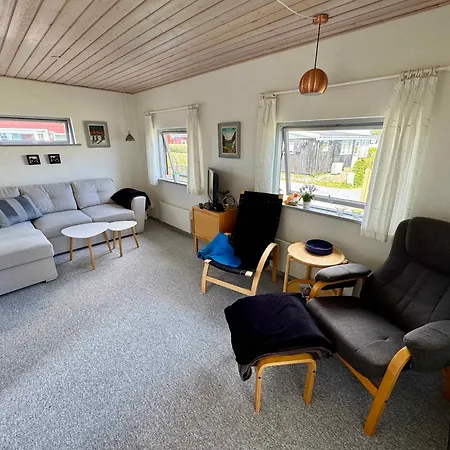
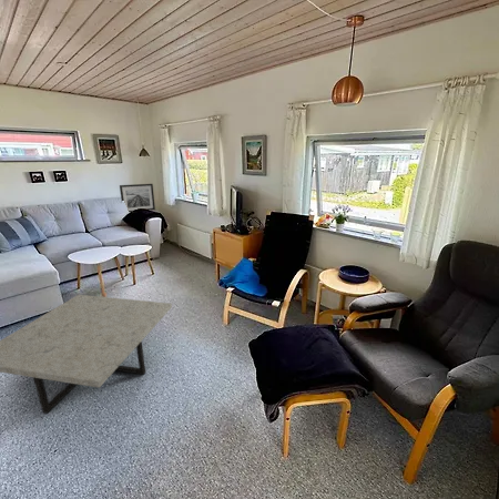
+ coffee table (90, 347)
+ wall art (138, 197)
